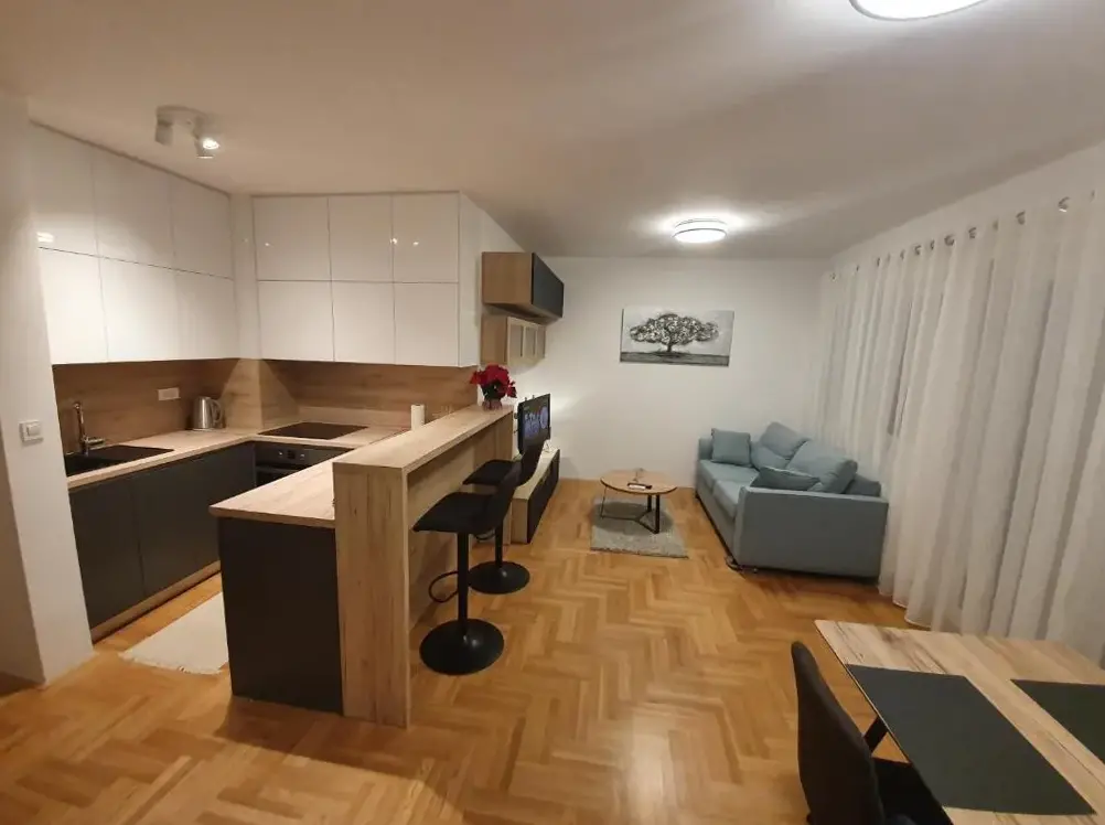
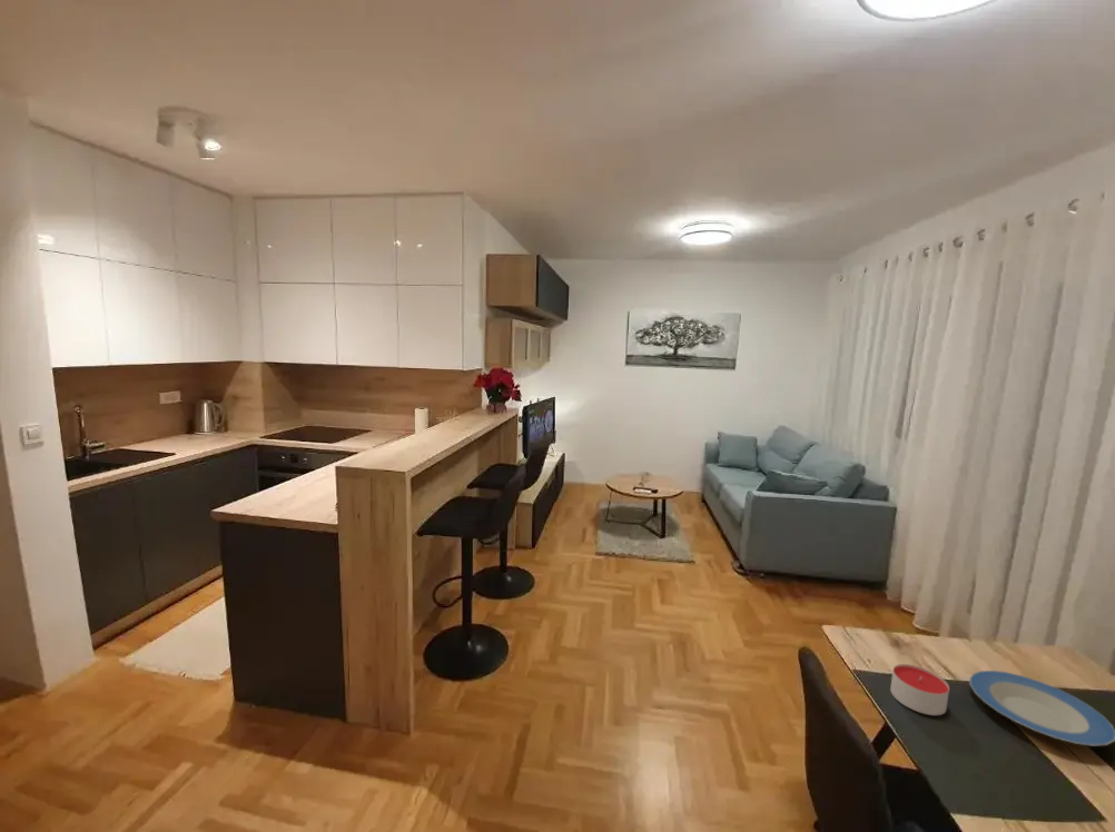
+ plate (1036, 710)
+ candle (918, 687)
